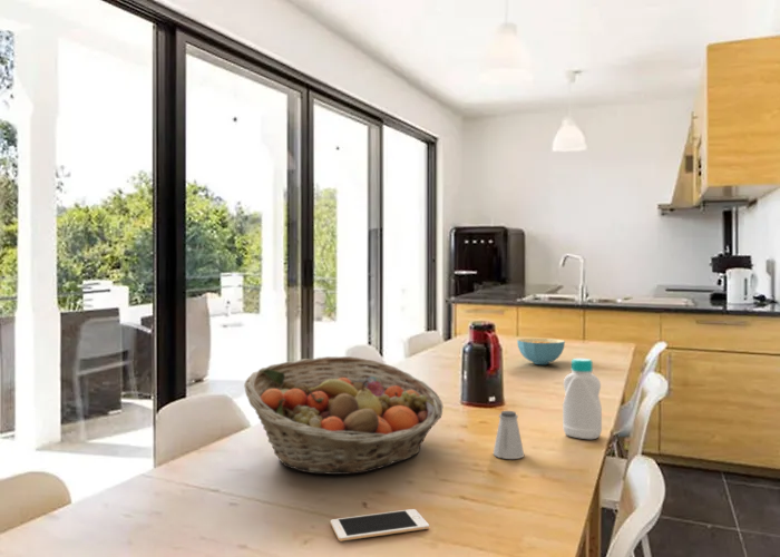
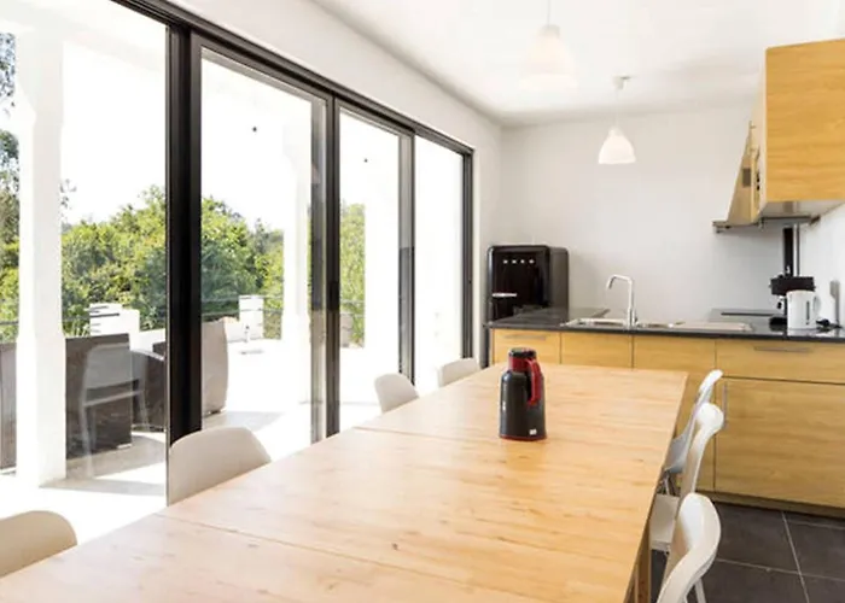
- bottle (582, 397)
- cell phone (379, 524)
- cereal bowl (540, 352)
- saltshaker (508, 432)
- fruit basket (347, 409)
